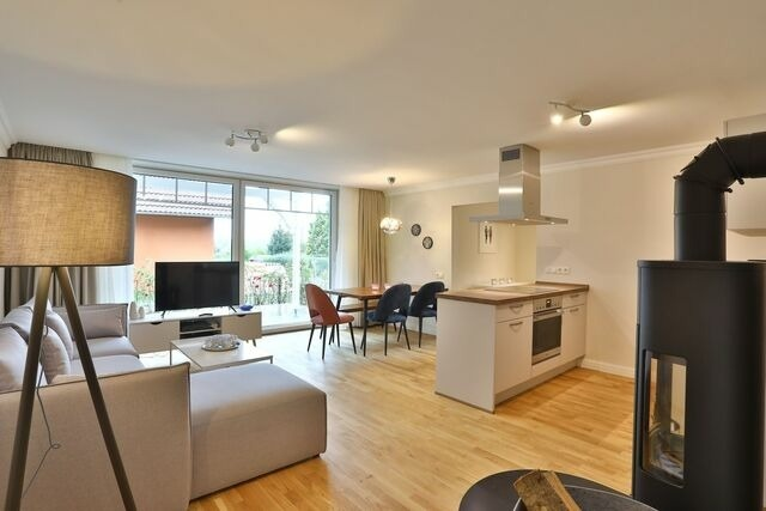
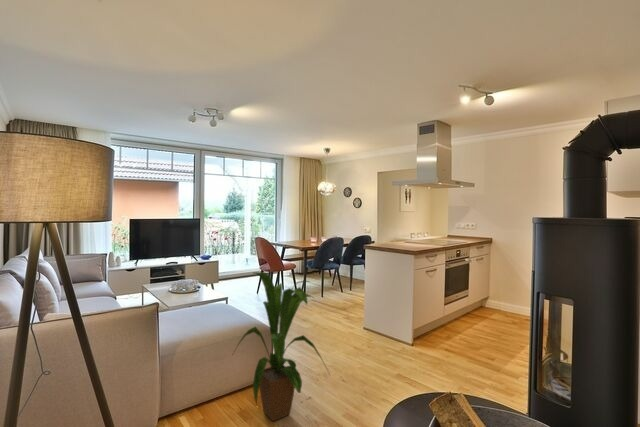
+ house plant (286, 335)
